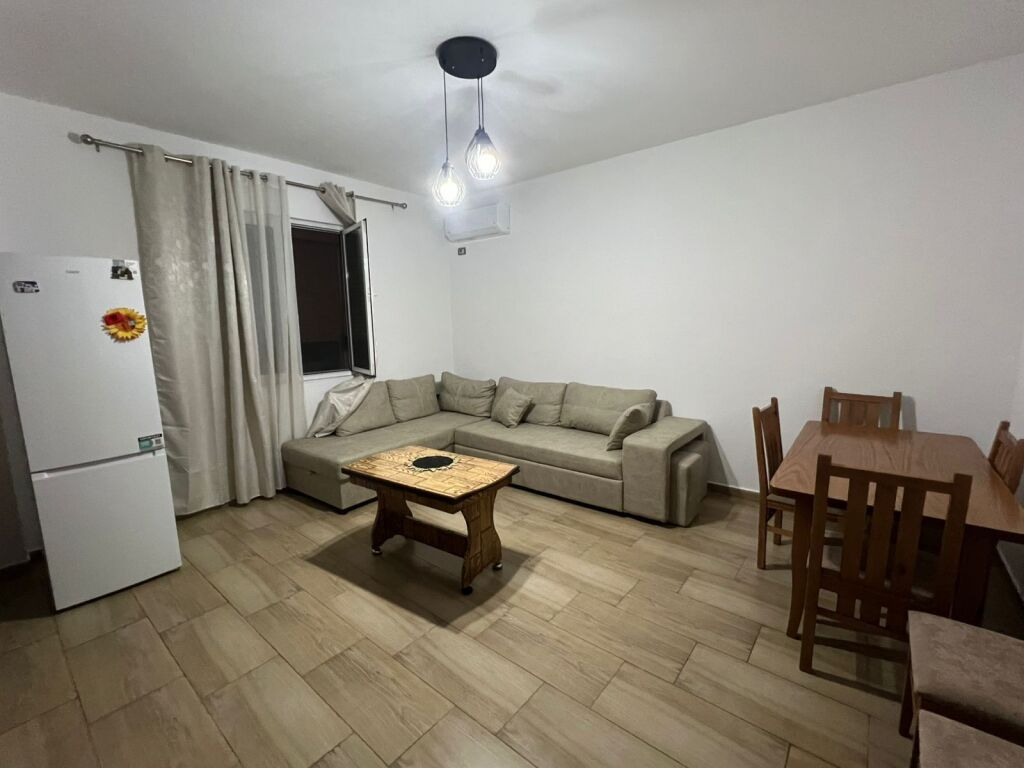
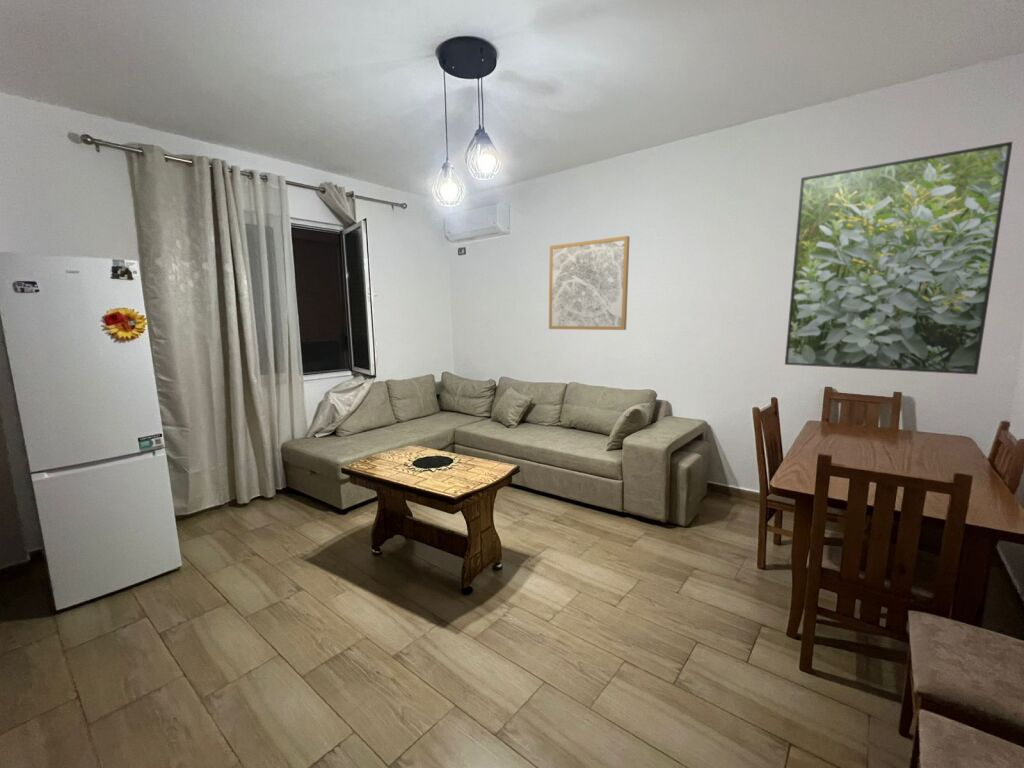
+ wall art (586, 286)
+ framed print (882, 268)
